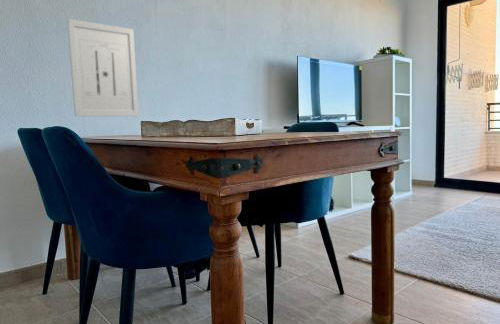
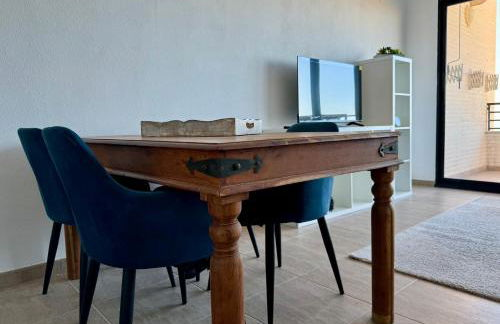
- wall art (105, 70)
